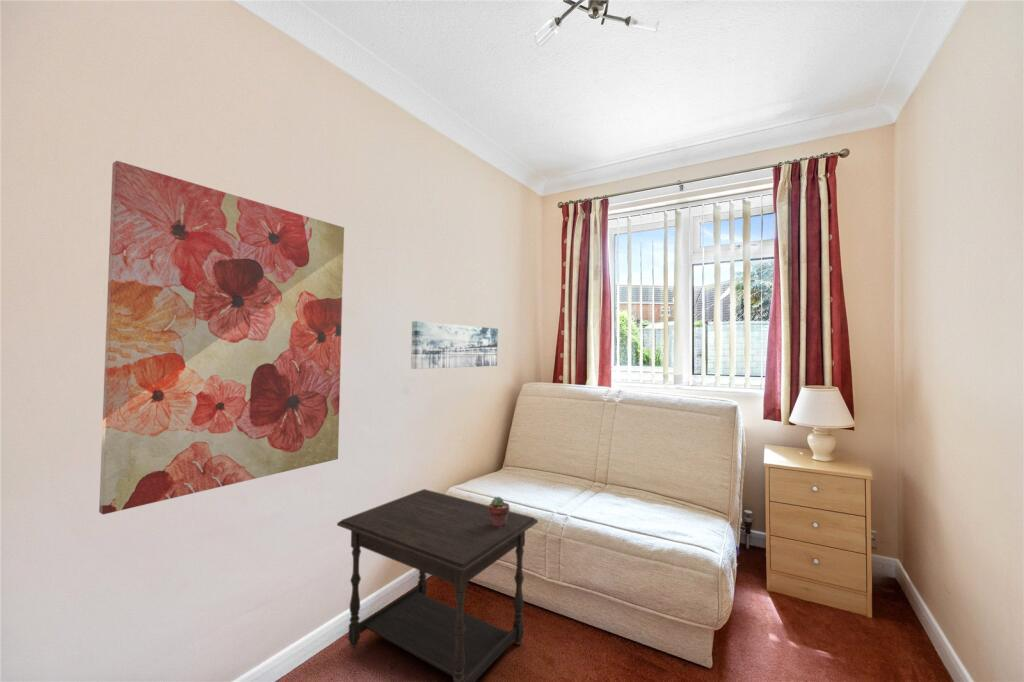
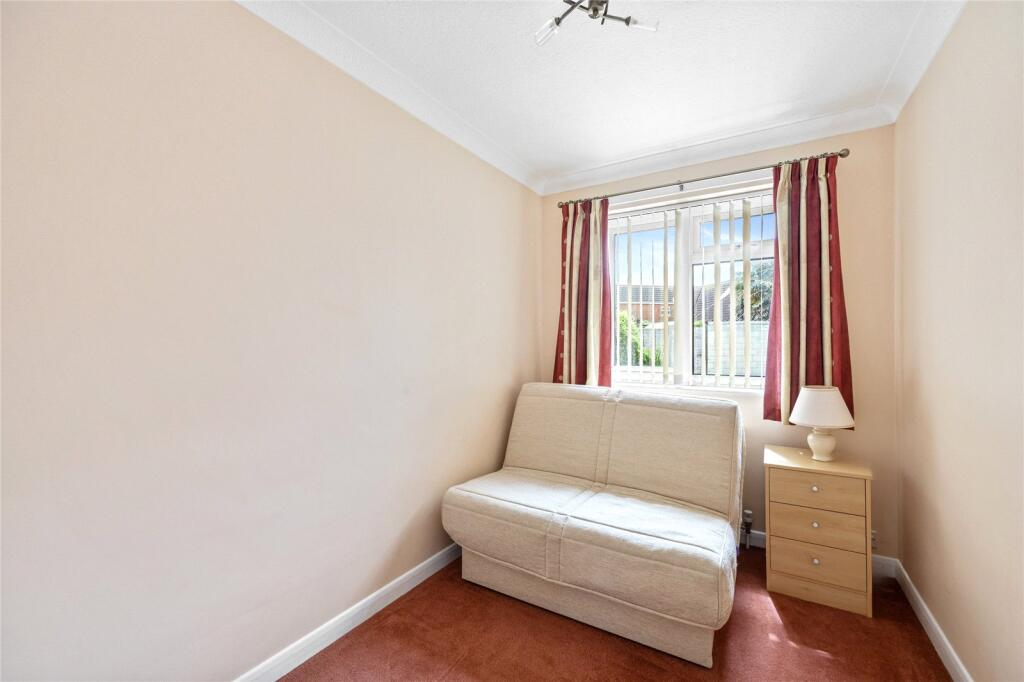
- wall art (459, 346)
- potted succulent (498, 510)
- side table (439, 578)
- wall art (247, 339)
